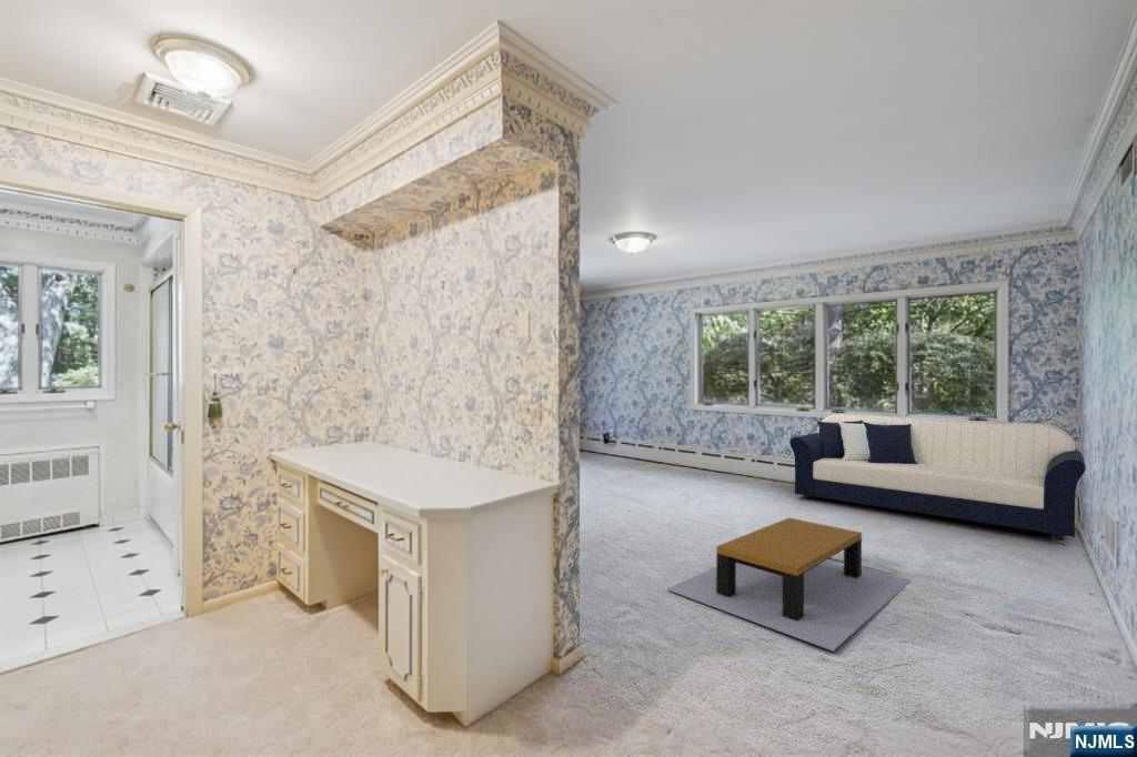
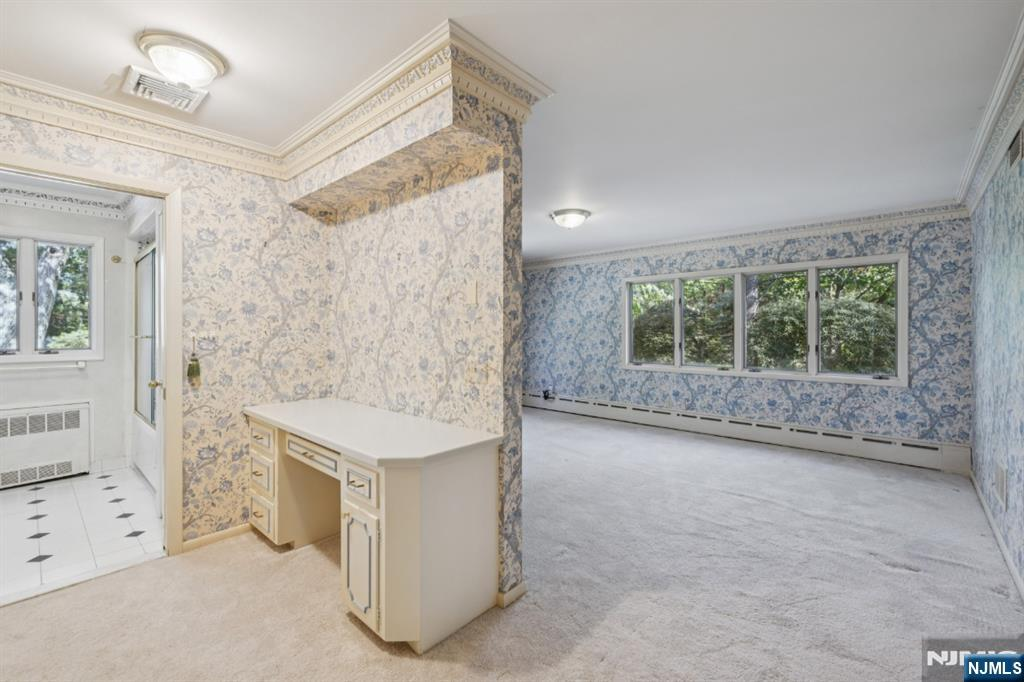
- coffee table (792, 562)
- sofa (922, 465)
